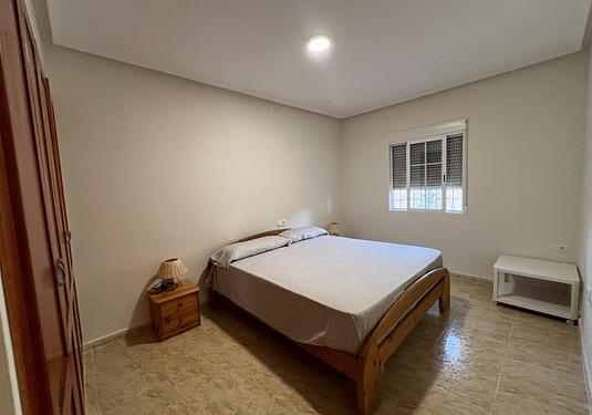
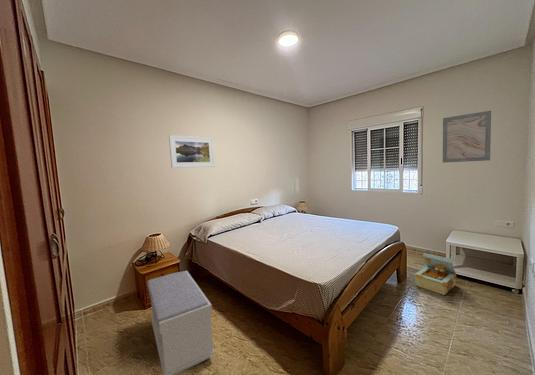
+ wall art (465, 138)
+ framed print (193, 152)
+ bench (177, 315)
+ cardboard box (435, 271)
